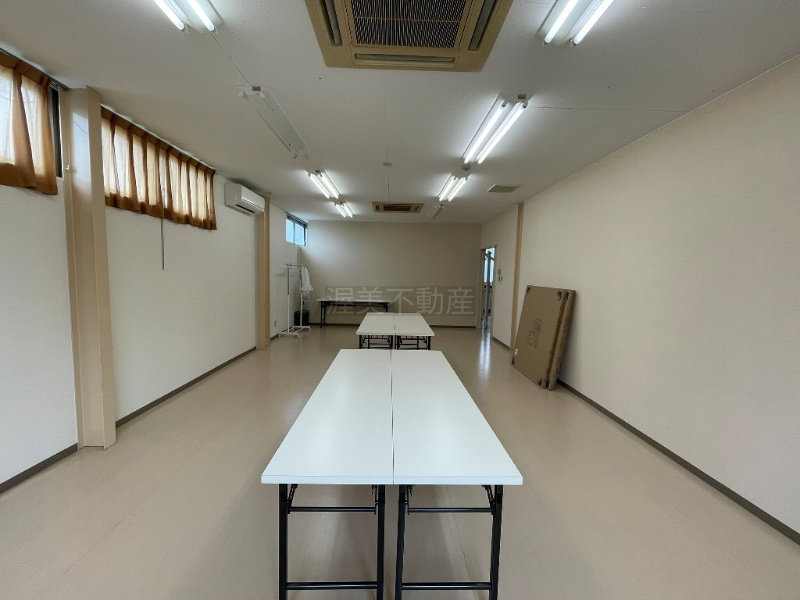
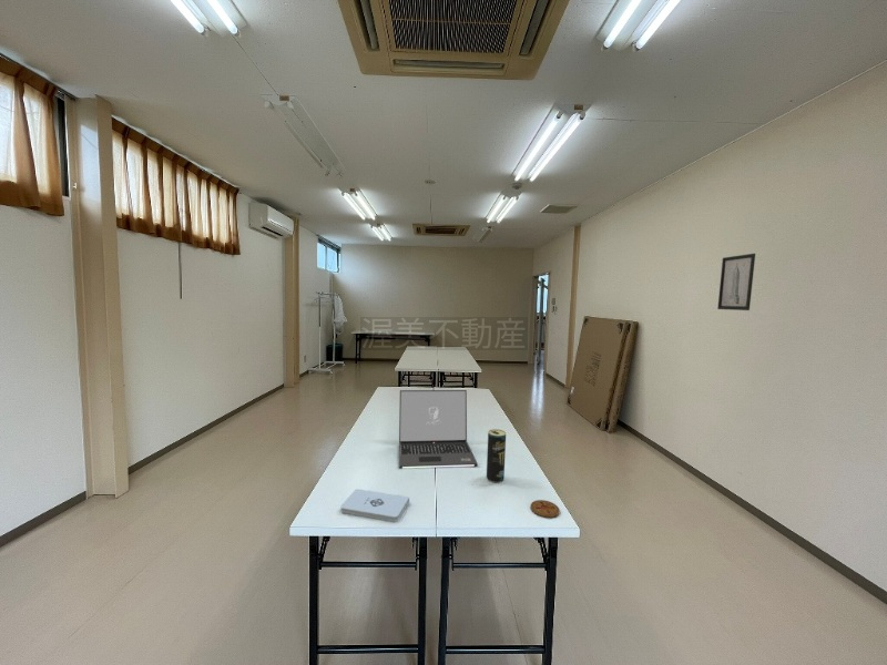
+ beverage can (496, 456)
+ wall art (735, 283)
+ coaster (544, 508)
+ notepad (375, 504)
+ laptop (436, 426)
